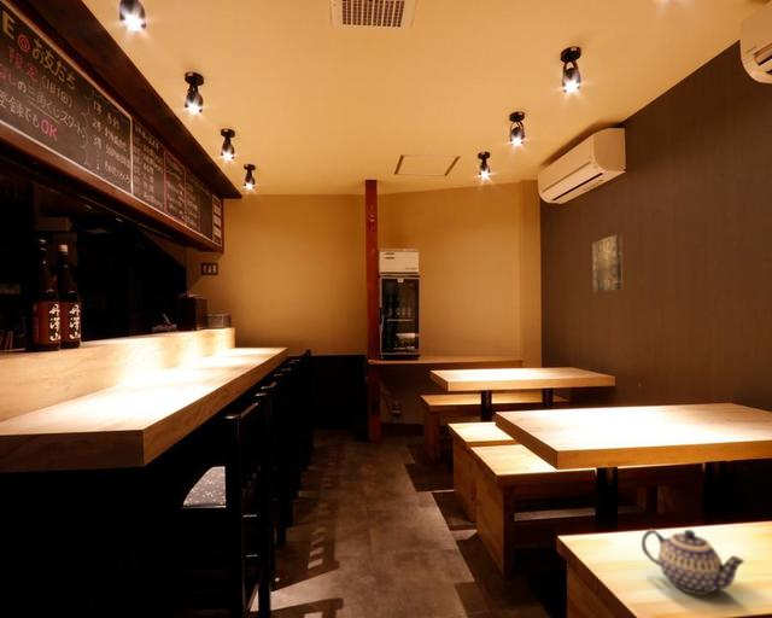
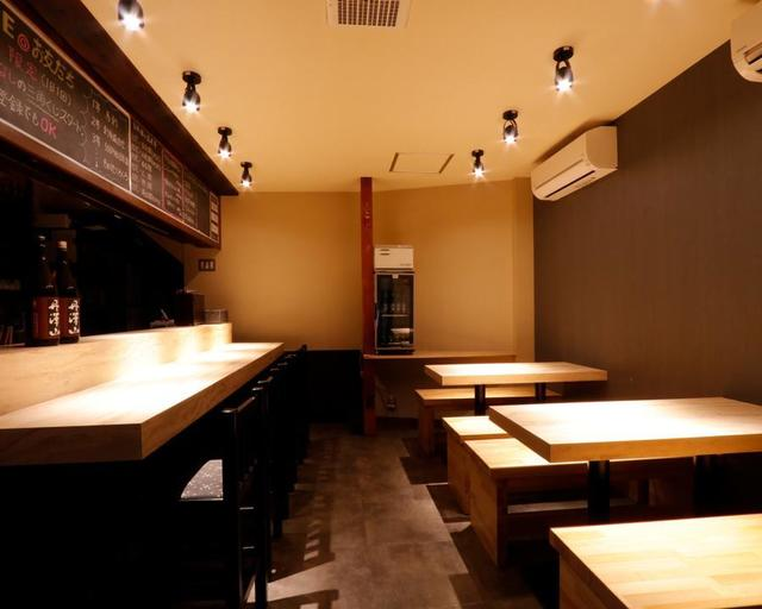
- wall art (606, 264)
- teapot (690, 556)
